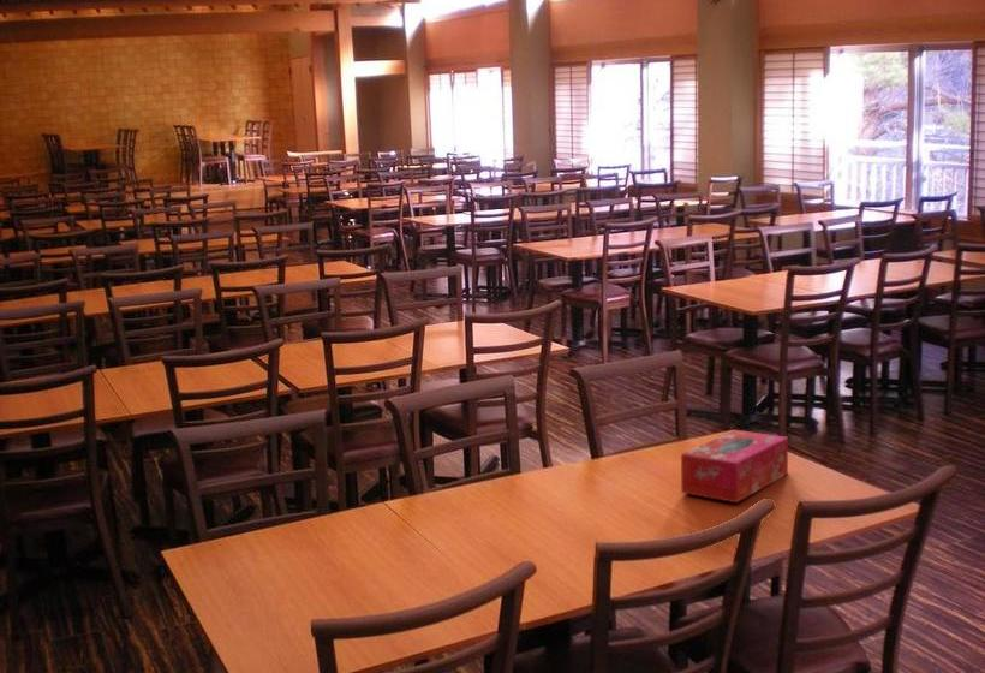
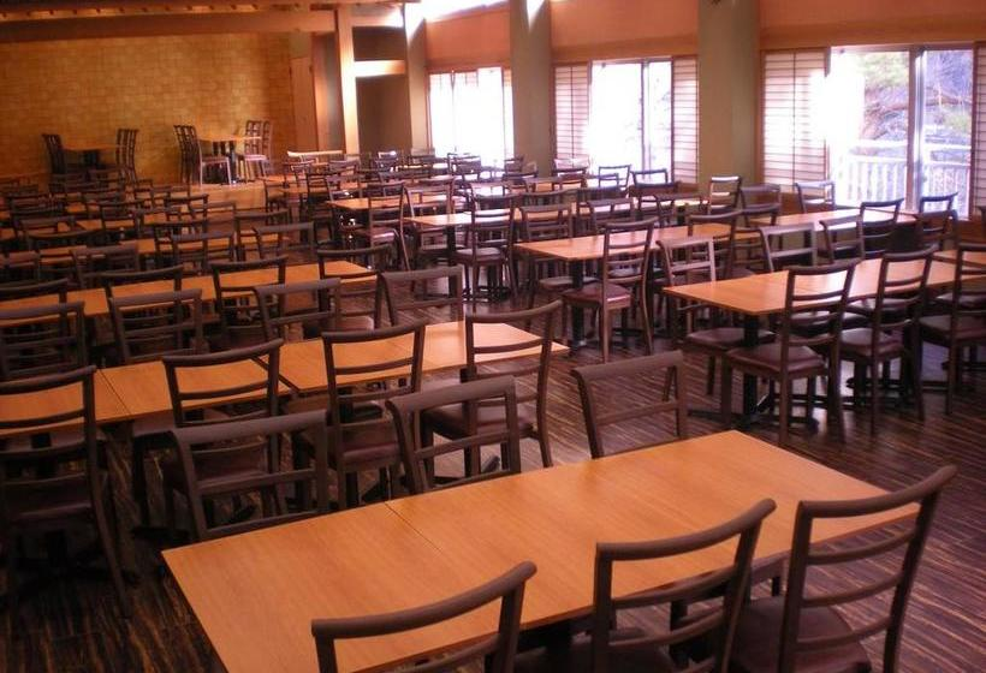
- tissue box (735, 464)
